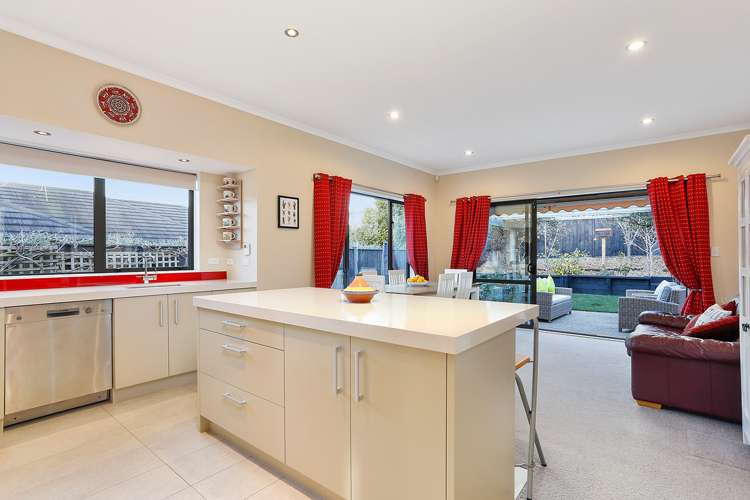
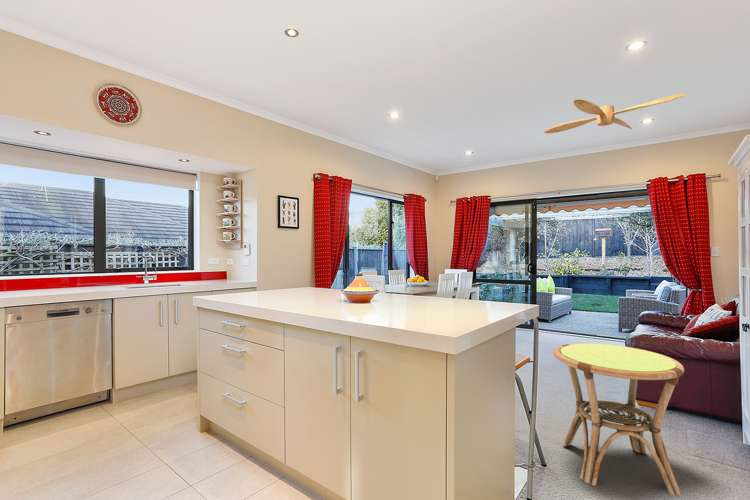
+ ceiling fan (605, 115)
+ side table (614, 410)
